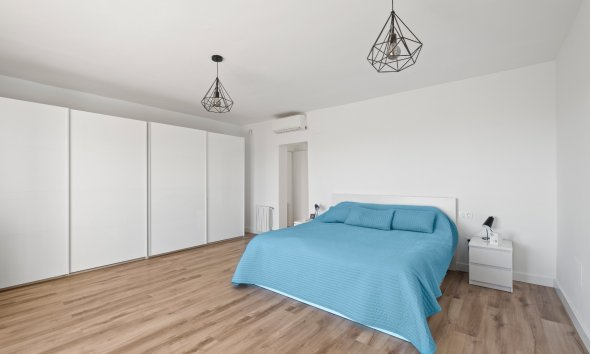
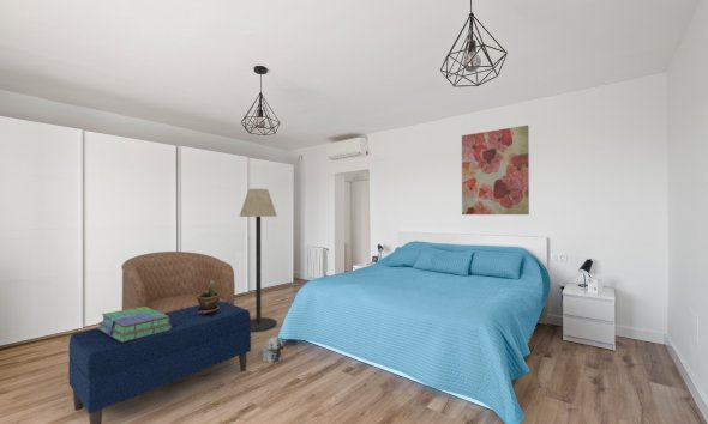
+ wall art (493, 172)
+ potted plant (209, 295)
+ plush toy (271, 345)
+ floor lamp (258, 256)
+ bench (169, 353)
+ stack of books (134, 322)
+ armchair (173, 299)
